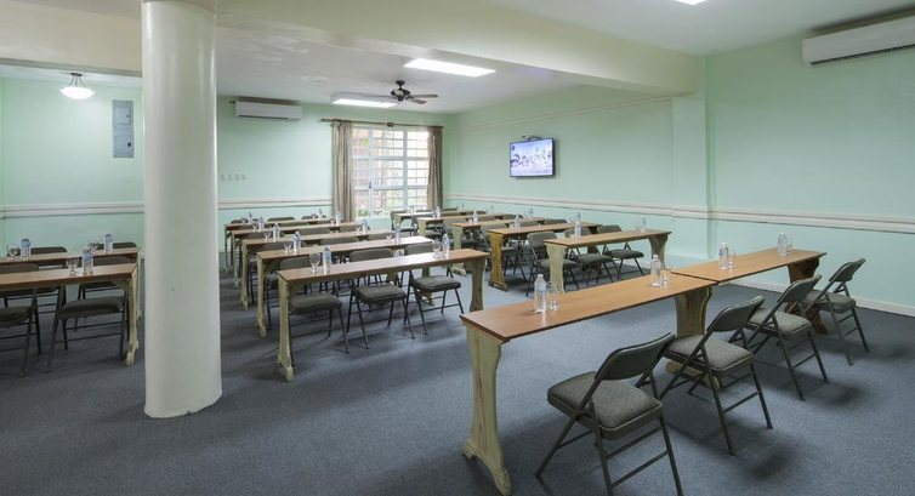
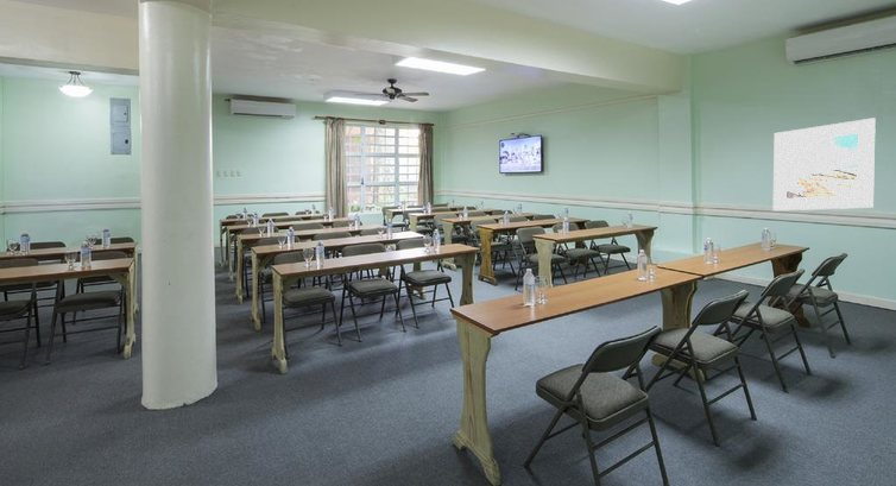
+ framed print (820, 168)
